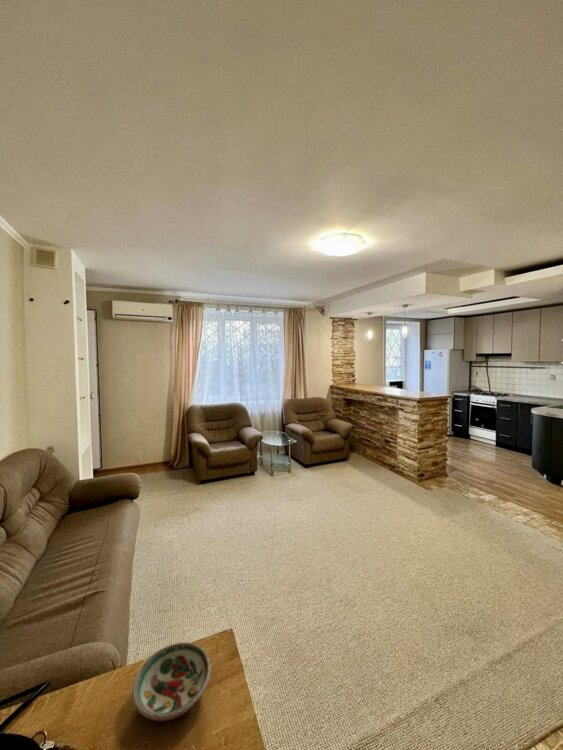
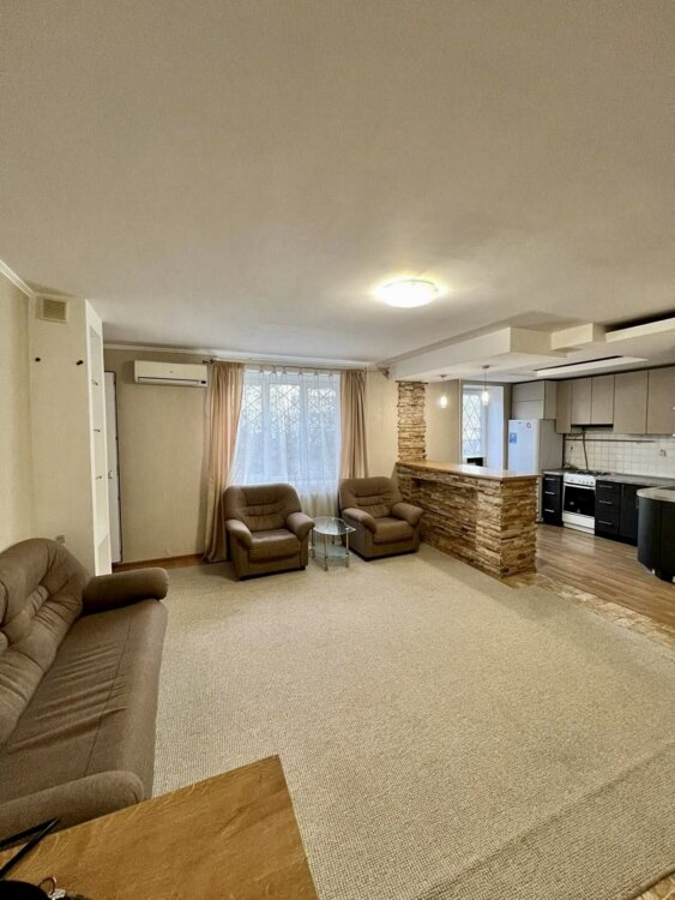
- decorative bowl (173, 683)
